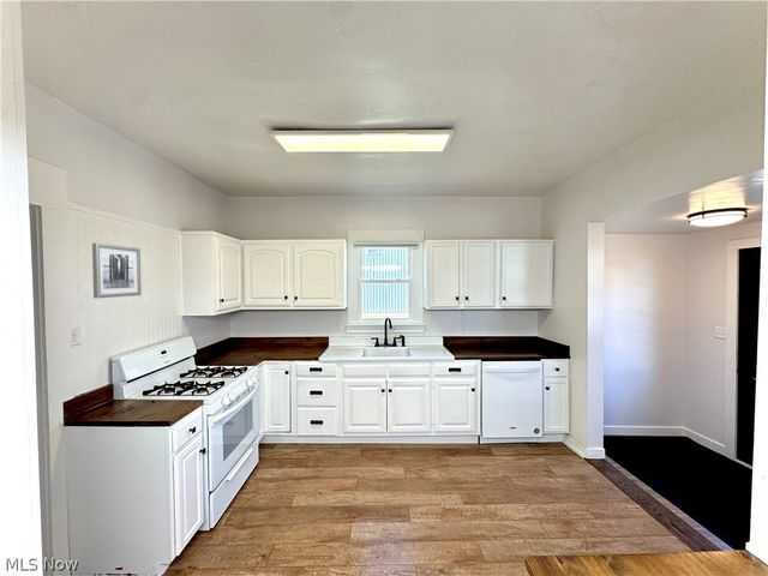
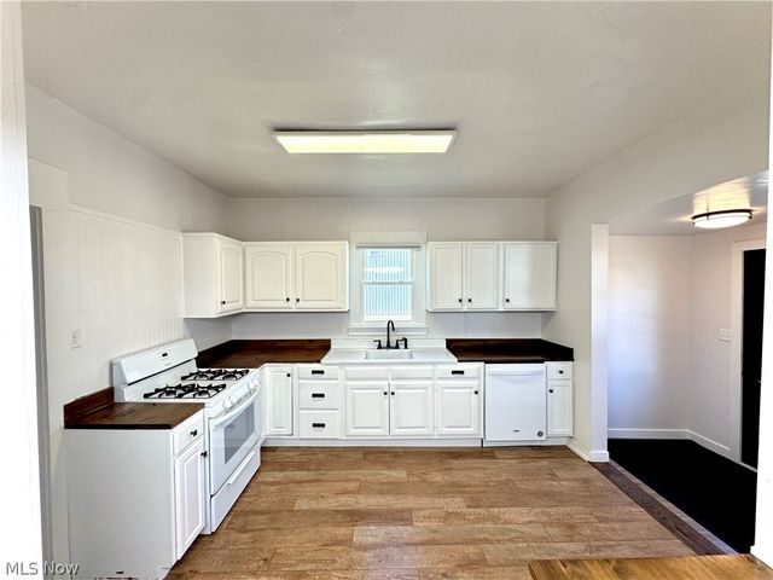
- wall art (118, 271)
